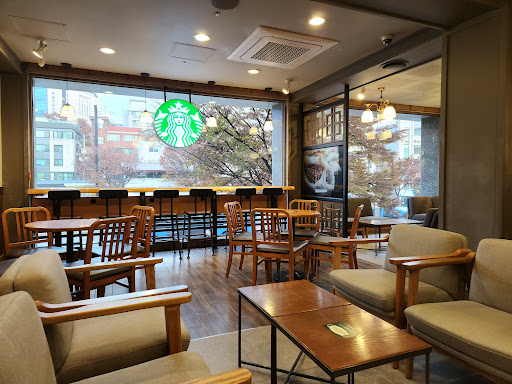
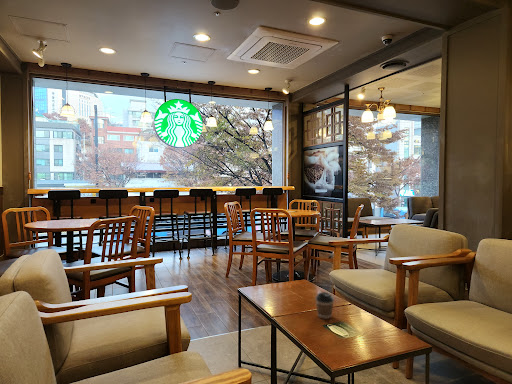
+ coffee cup (324, 304)
